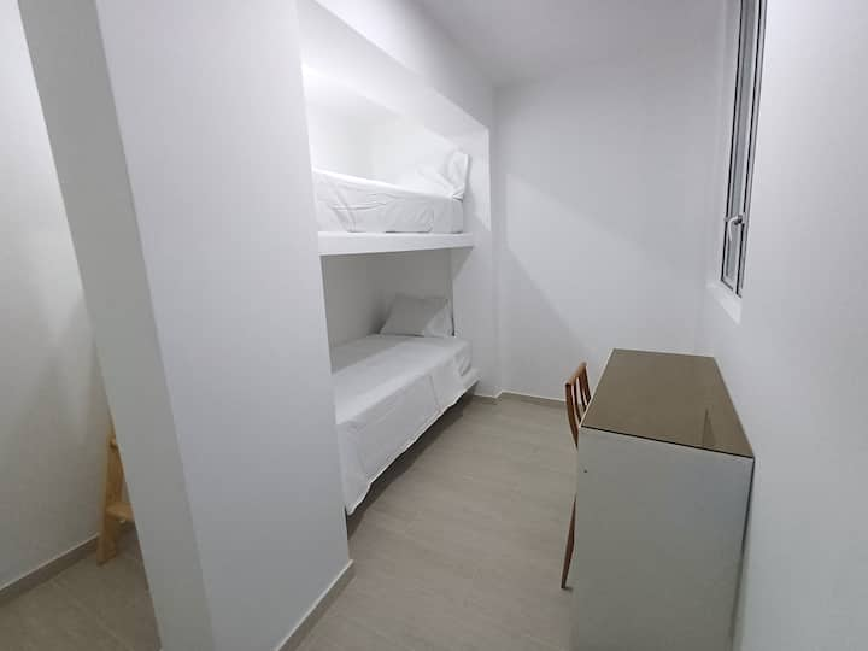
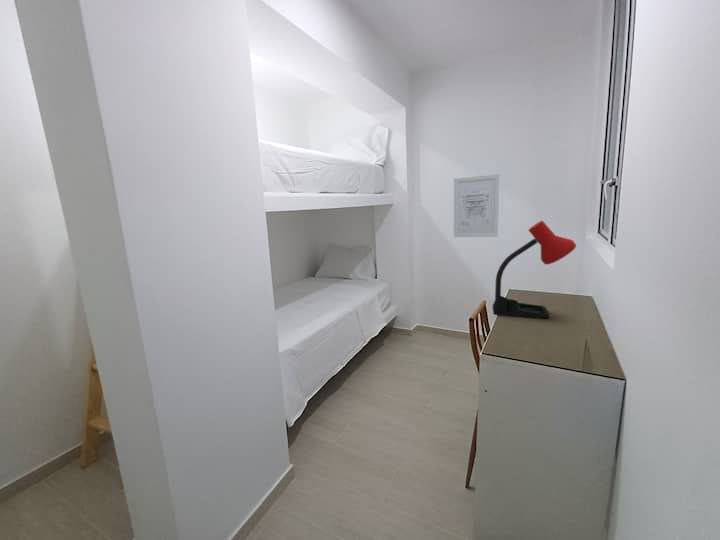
+ desk lamp (541, 260)
+ wall art (475, 207)
